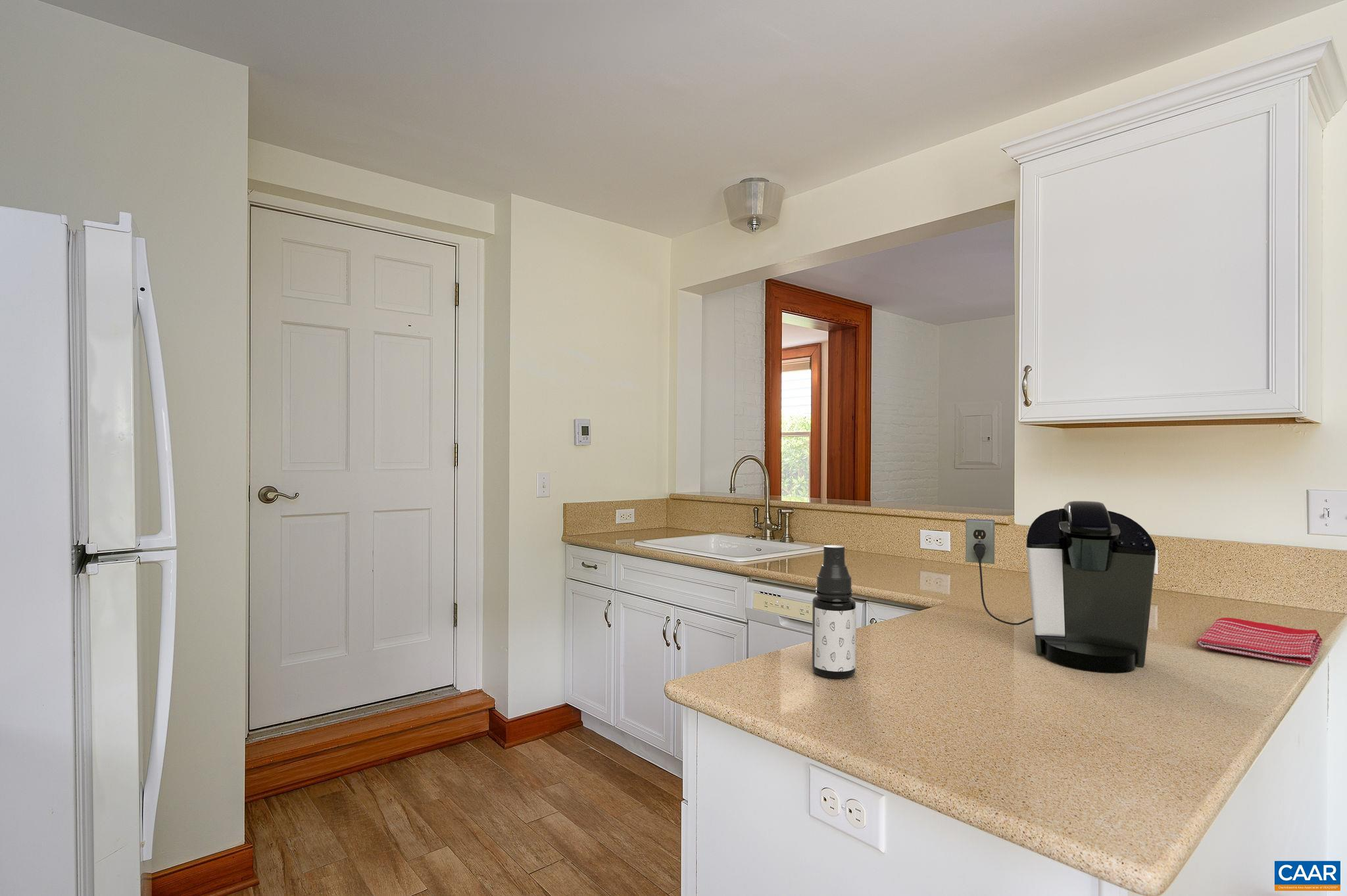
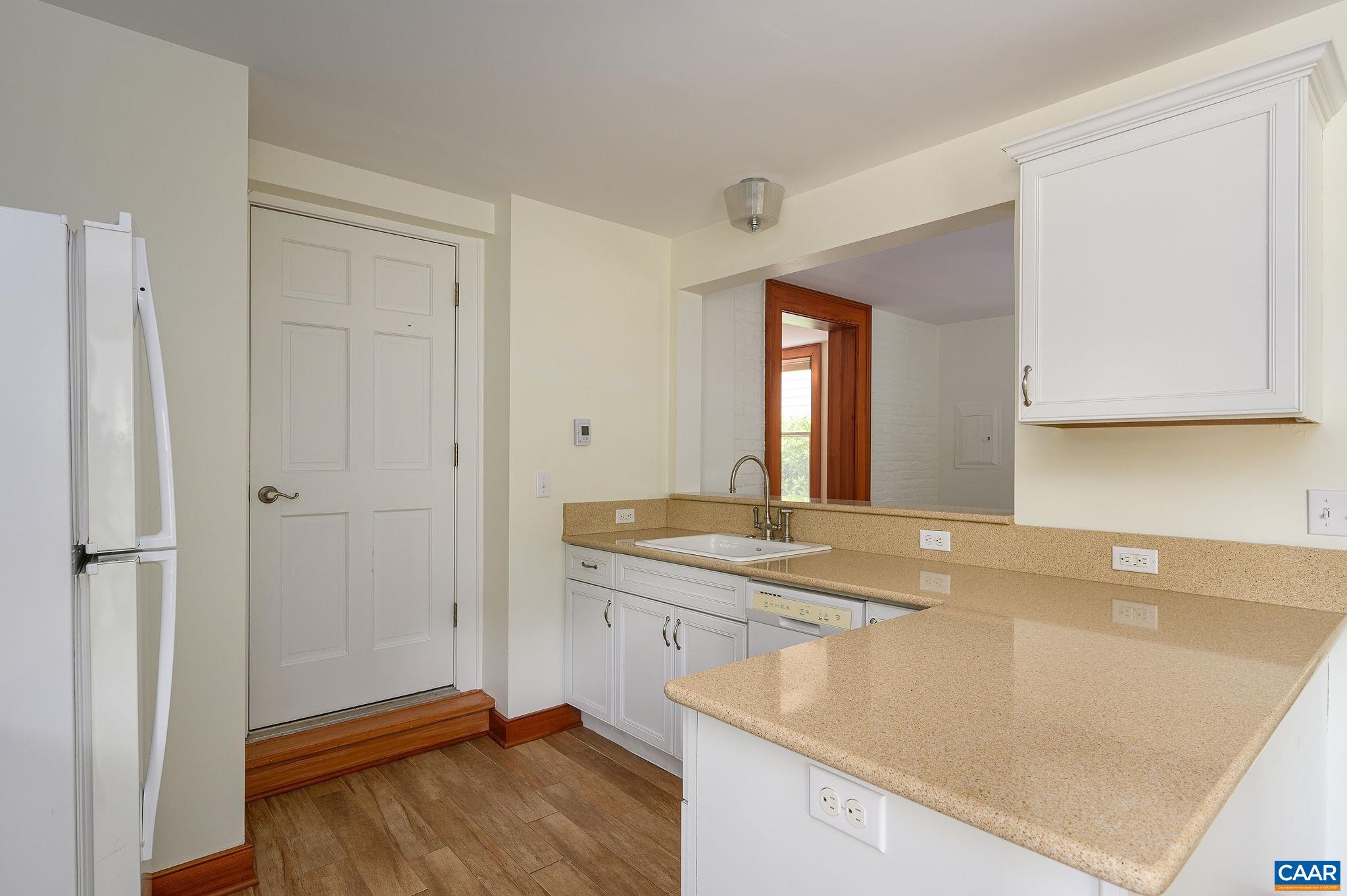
- coffee maker (1052, 575)
- dish towel (1260, 639)
- spray bottle (833, 609)
